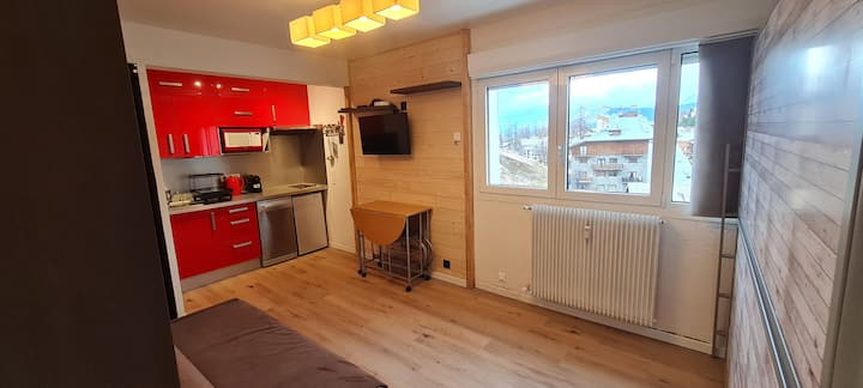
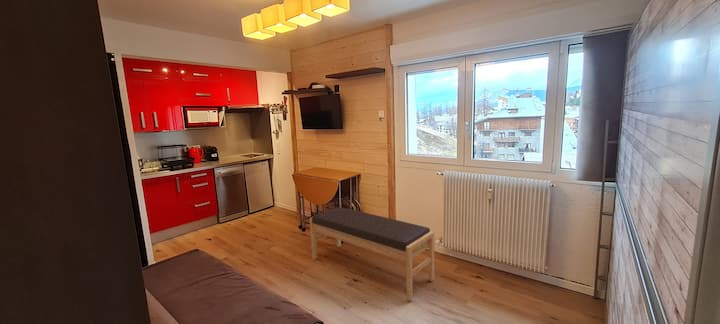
+ bench (367, 244)
